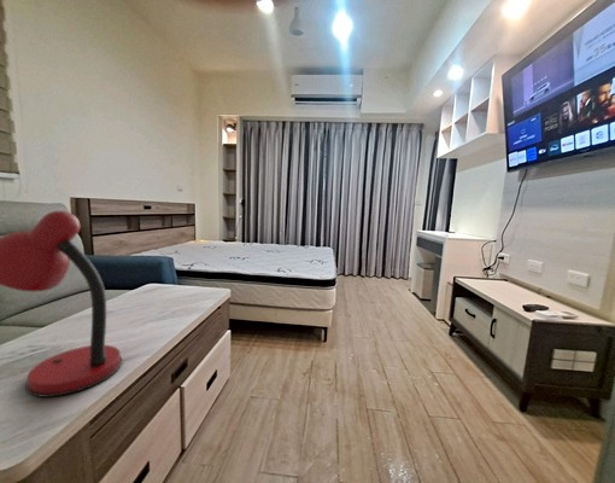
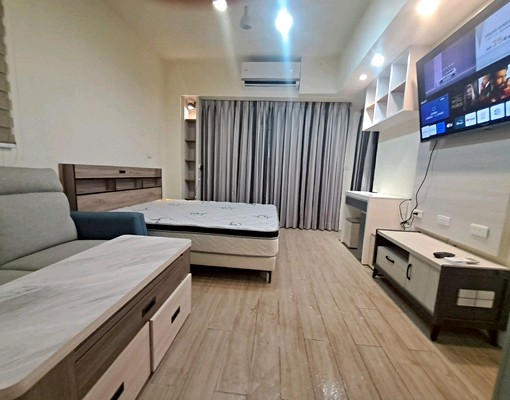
- desk lamp (54, 286)
